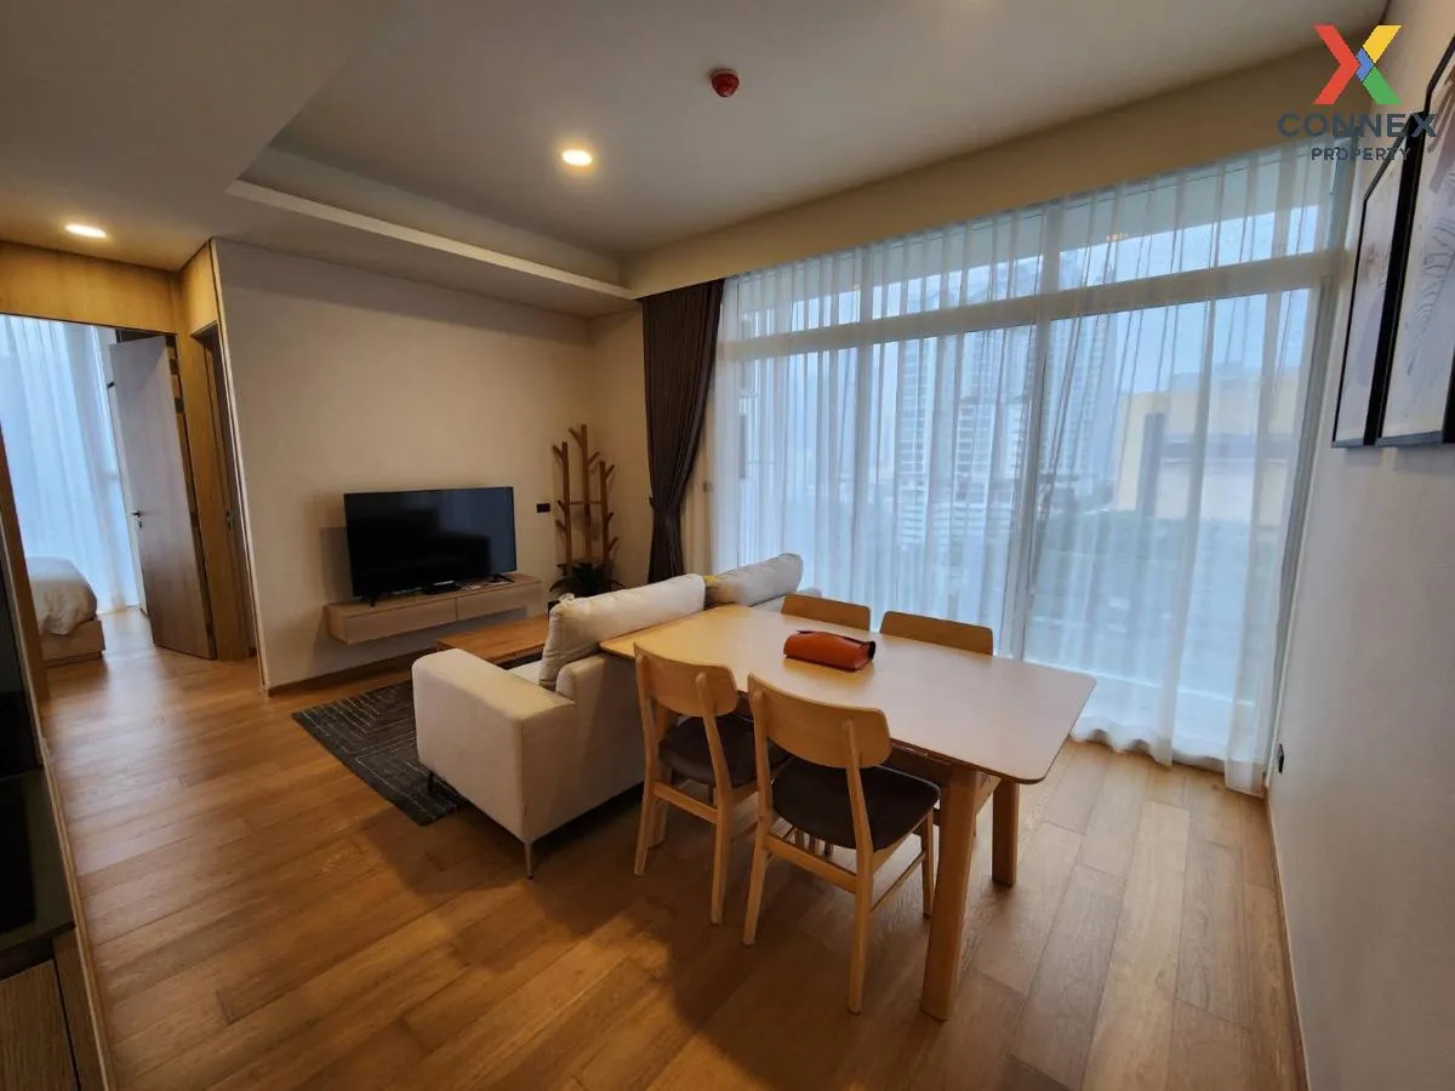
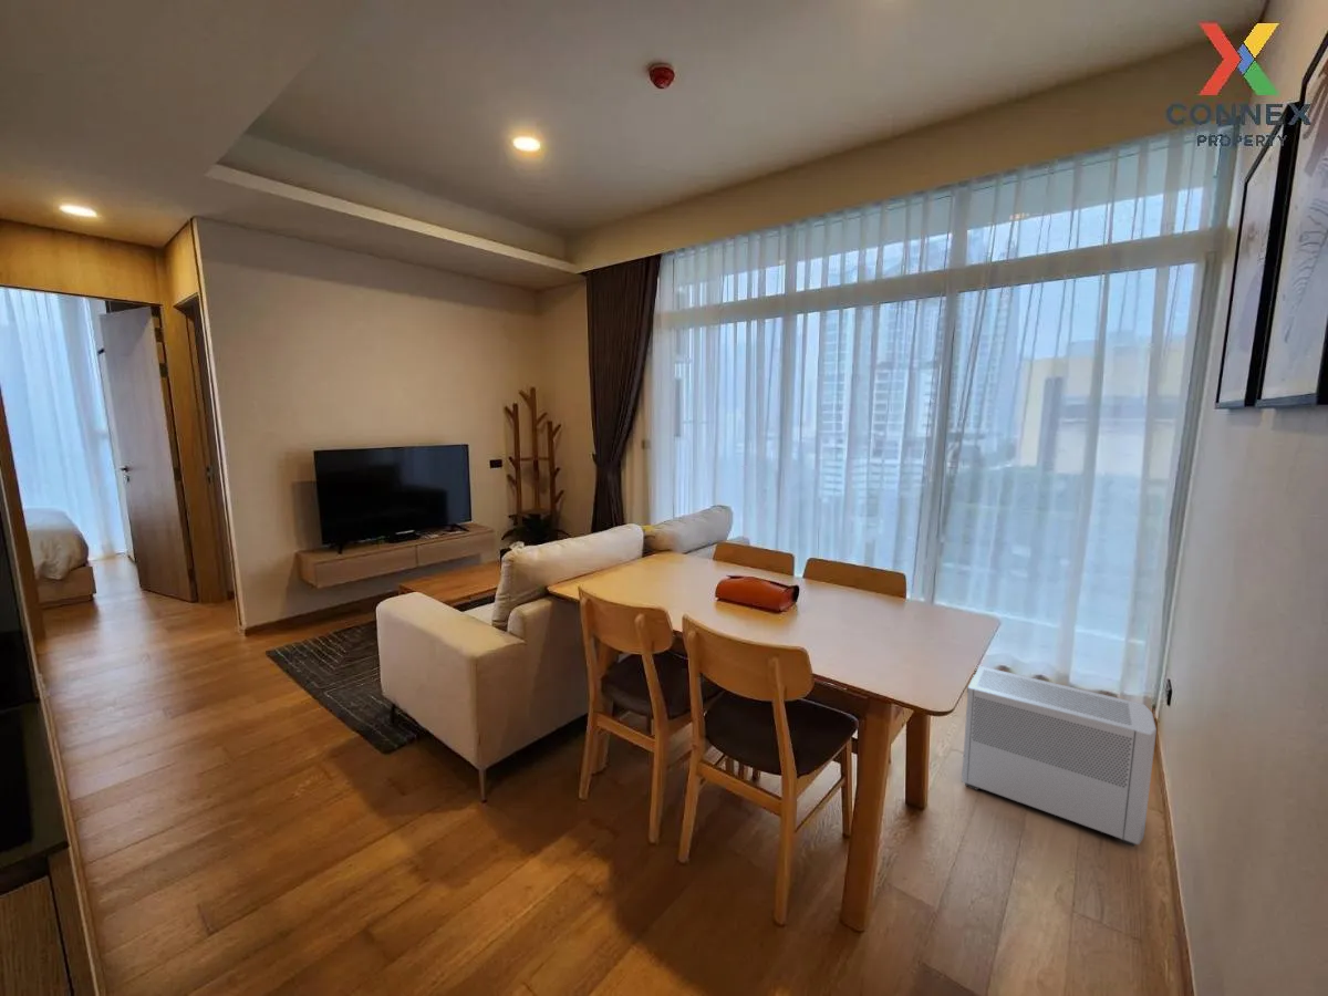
+ air purifier (1050, 747)
